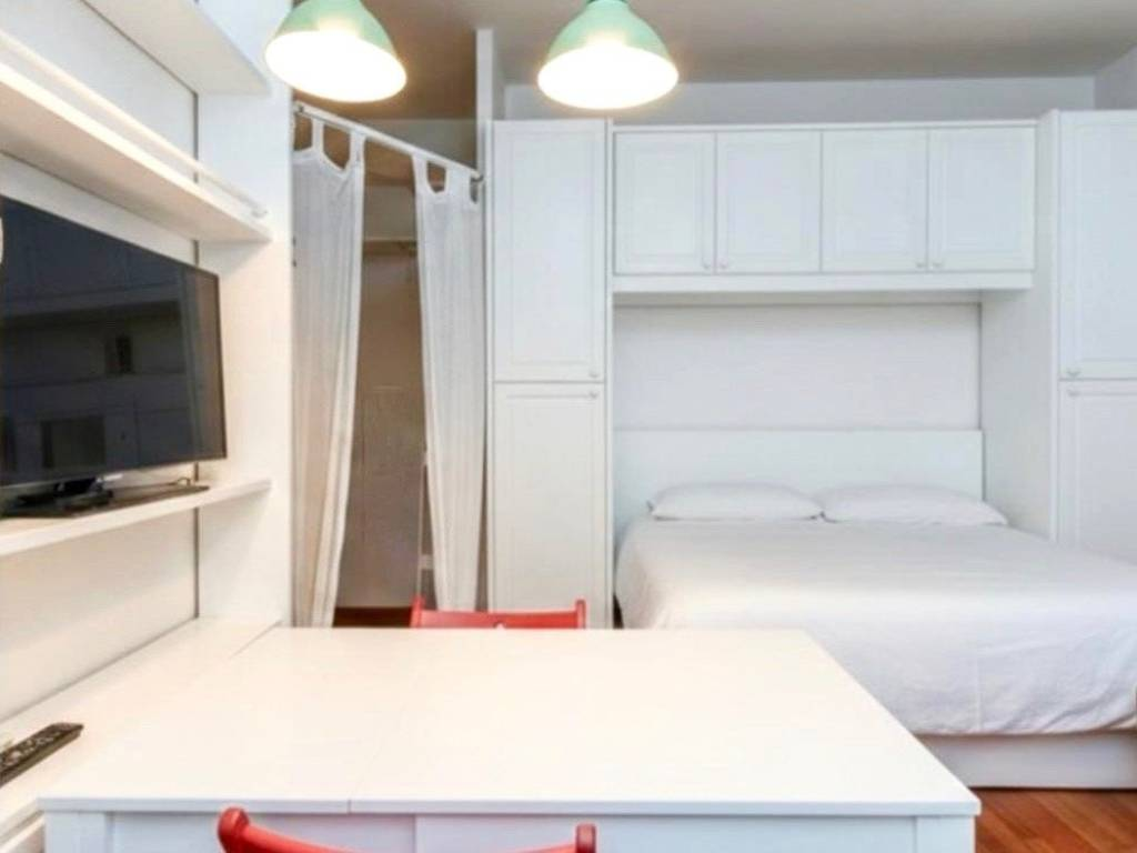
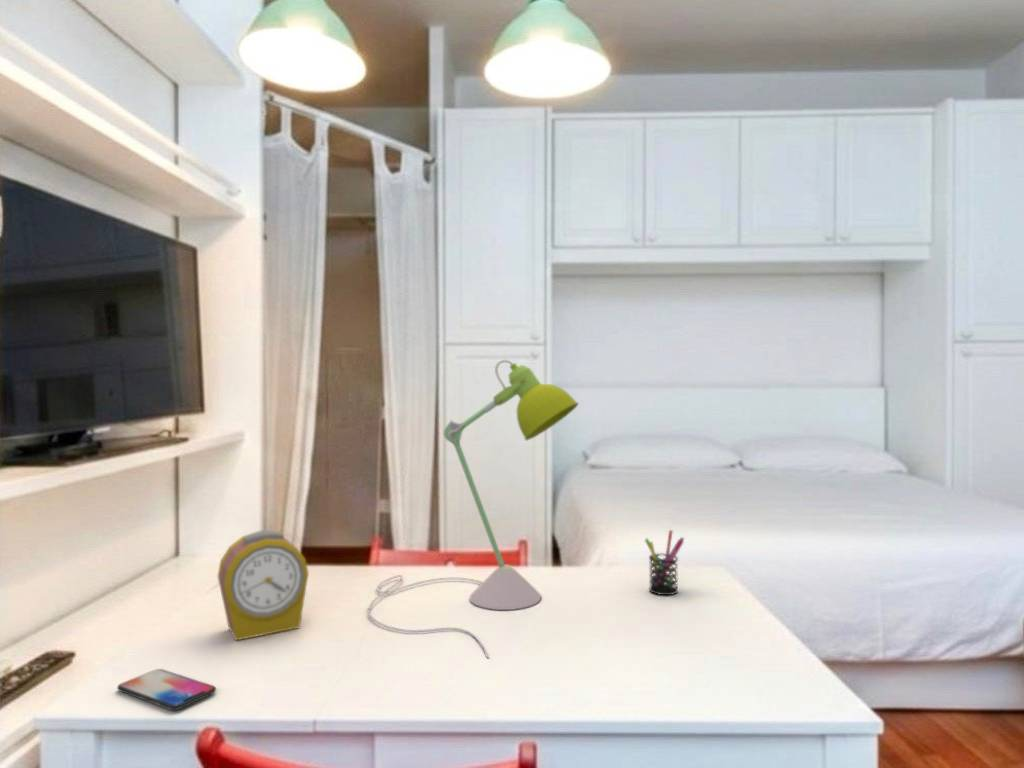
+ alarm clock (263, 579)
+ desk lamp (469, 486)
+ pen holder (661, 560)
+ smartphone (166, 688)
